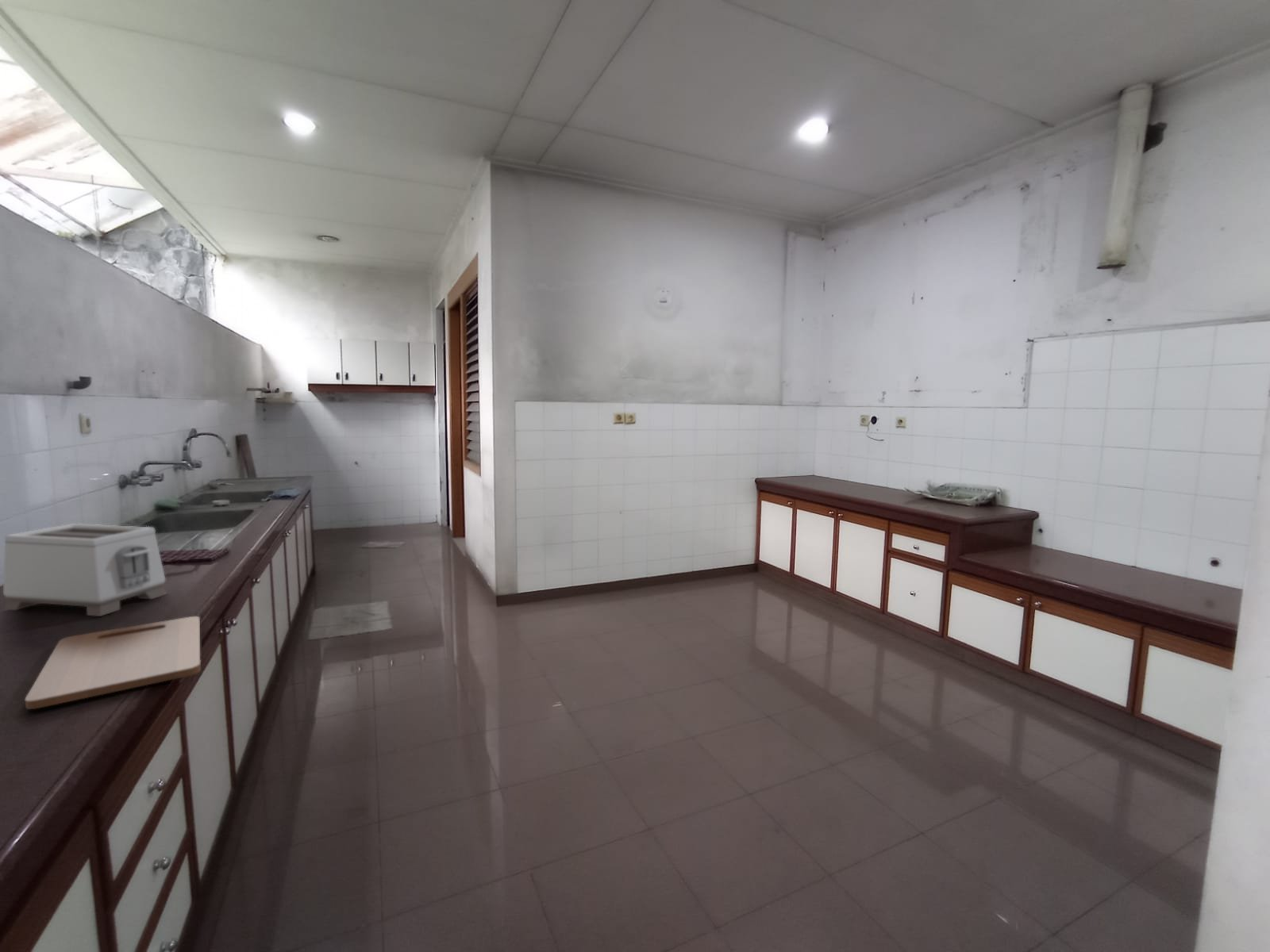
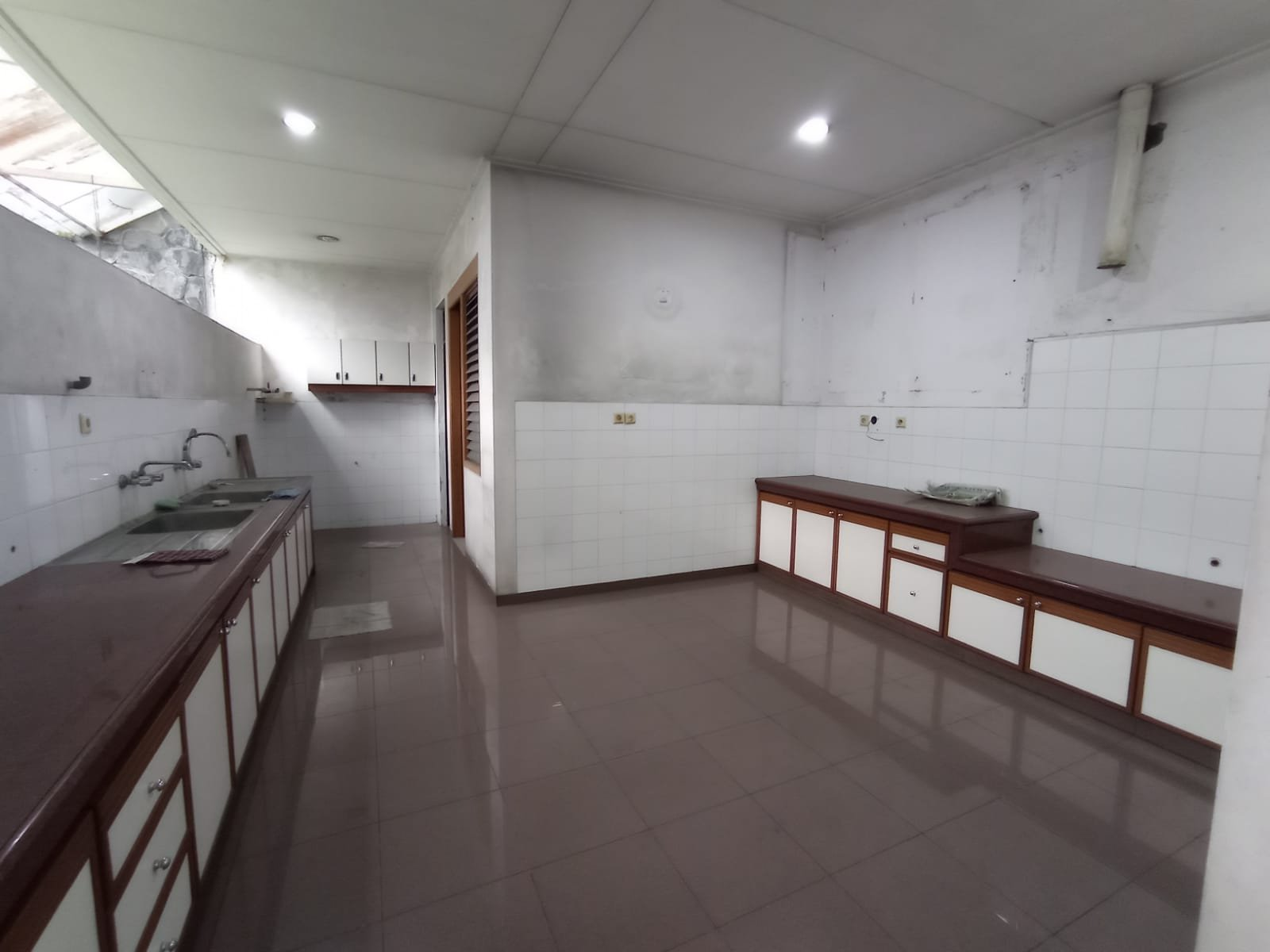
- toaster (90, 566)
- cutting board (127, 654)
